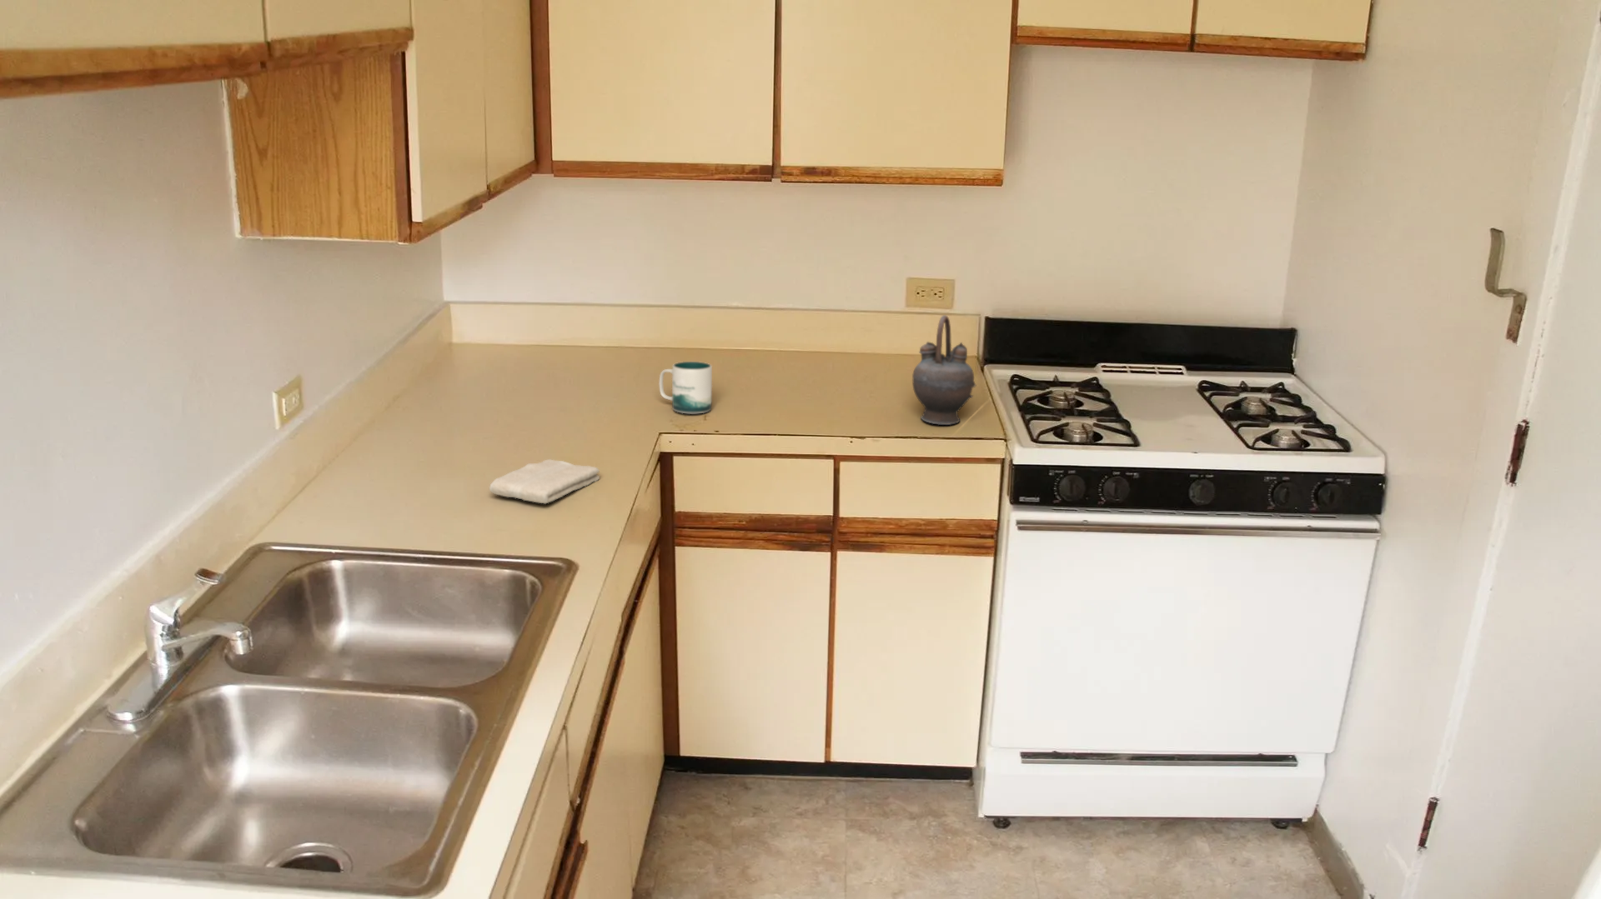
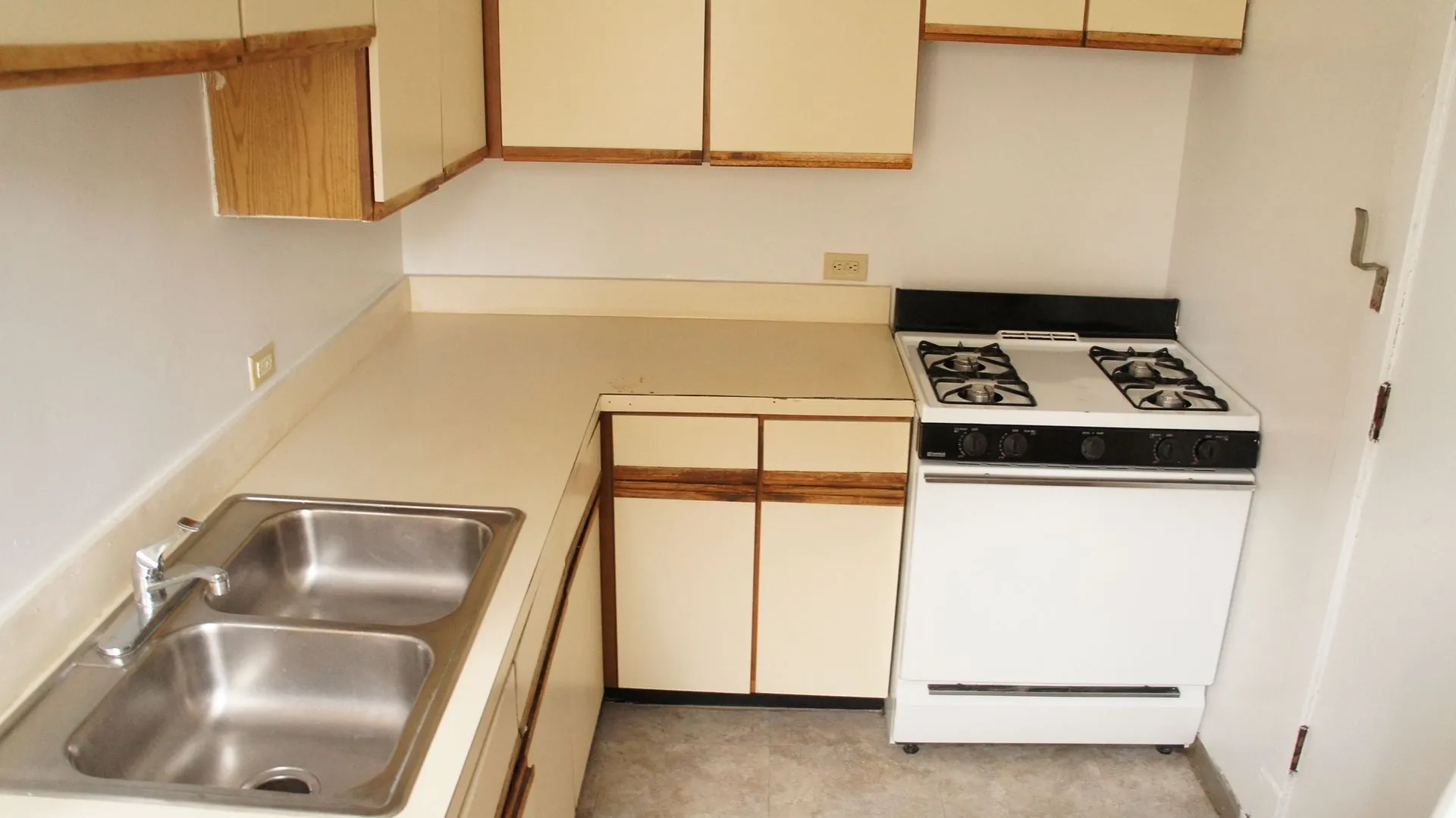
- teapot (946, 367)
- mug (684, 386)
- washcloth (546, 479)
